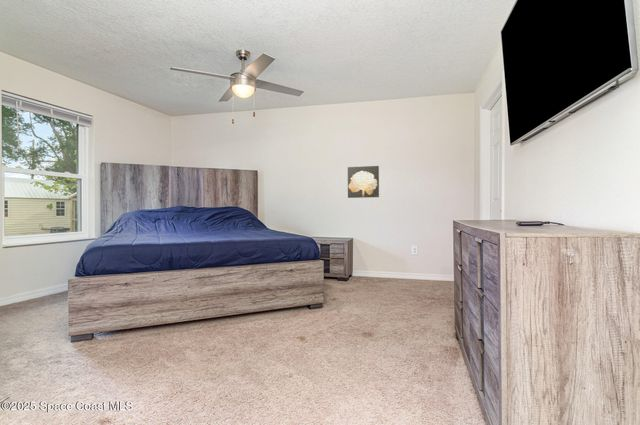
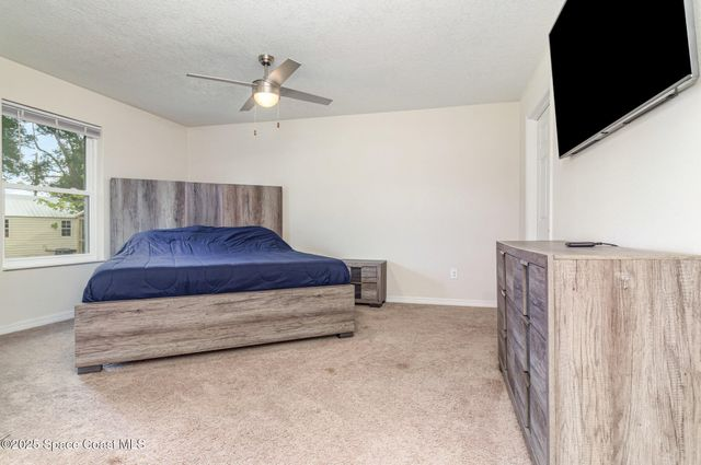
- wall art (363, 182)
